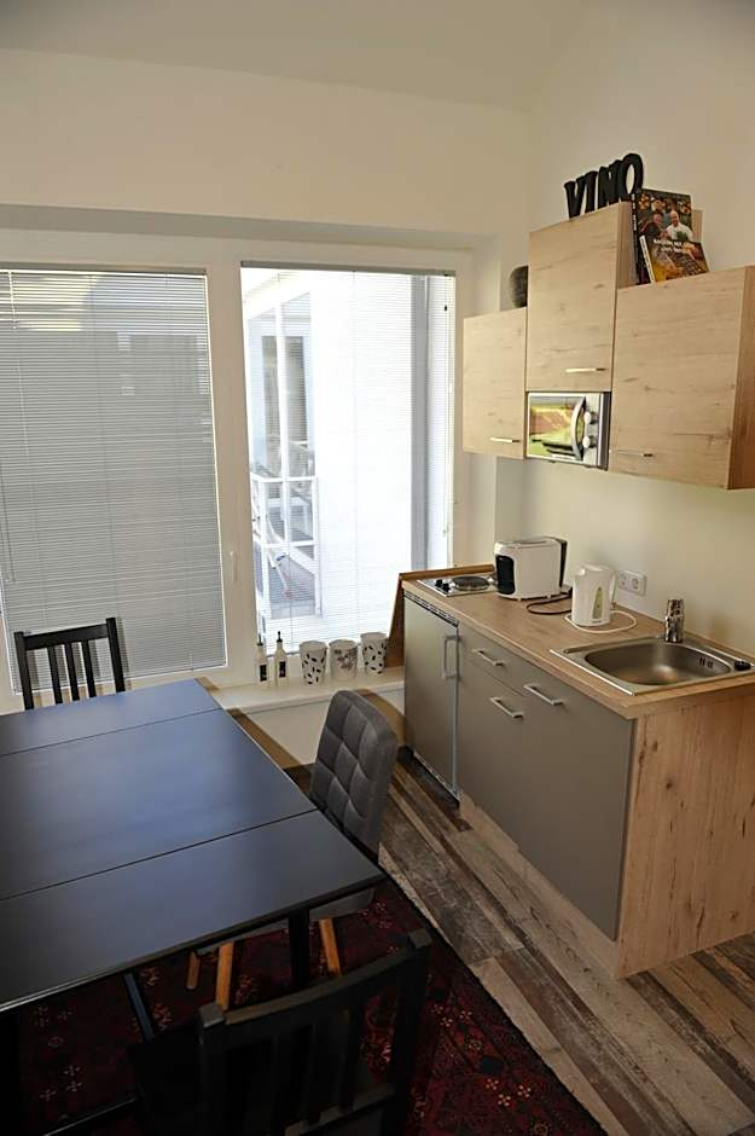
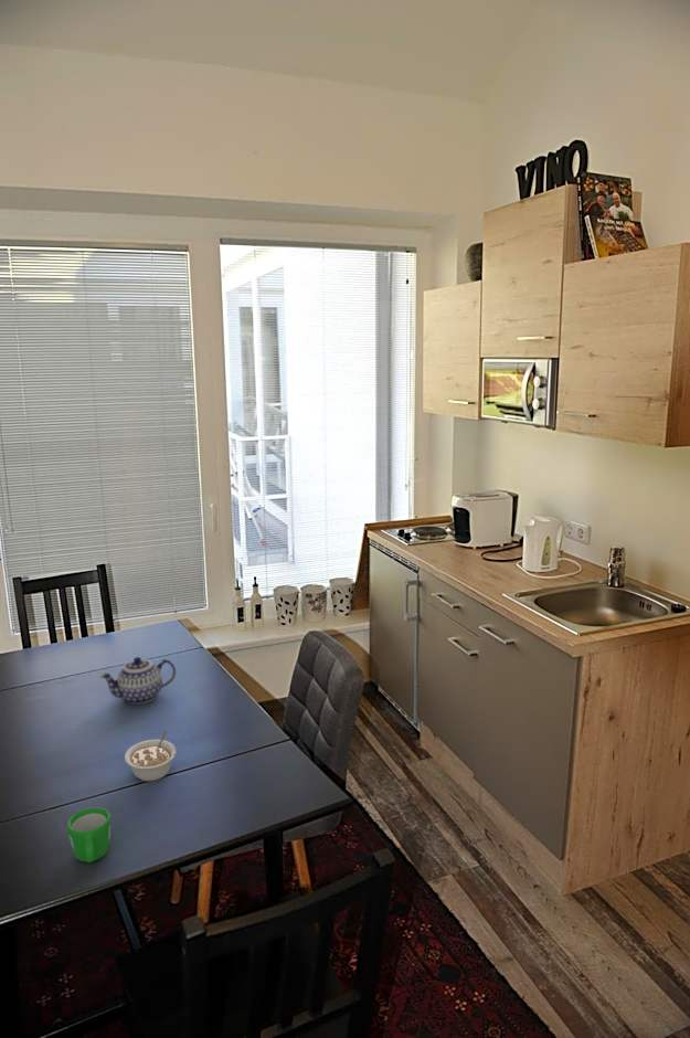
+ mug (89, 841)
+ legume (150, 759)
+ teapot (139, 677)
